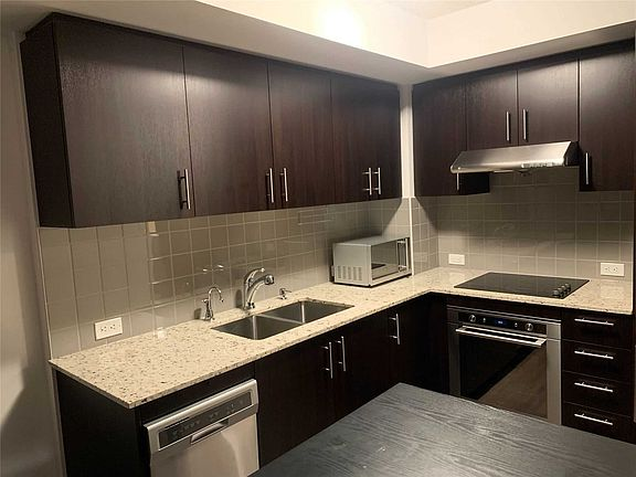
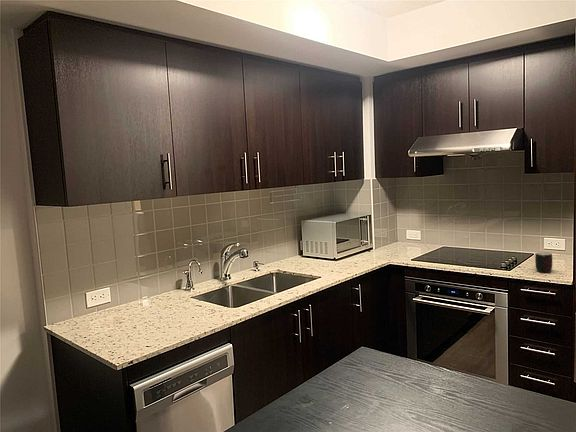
+ mug (545, 262)
